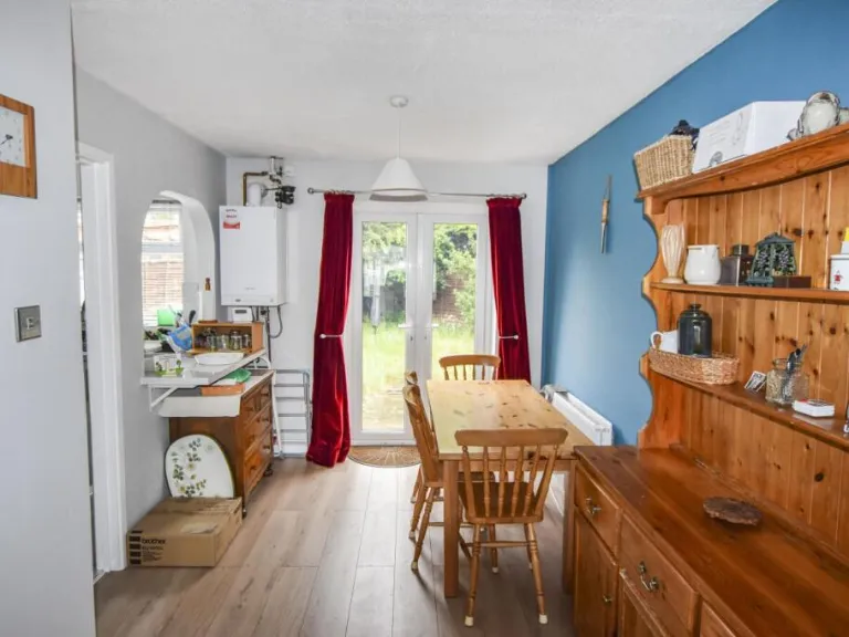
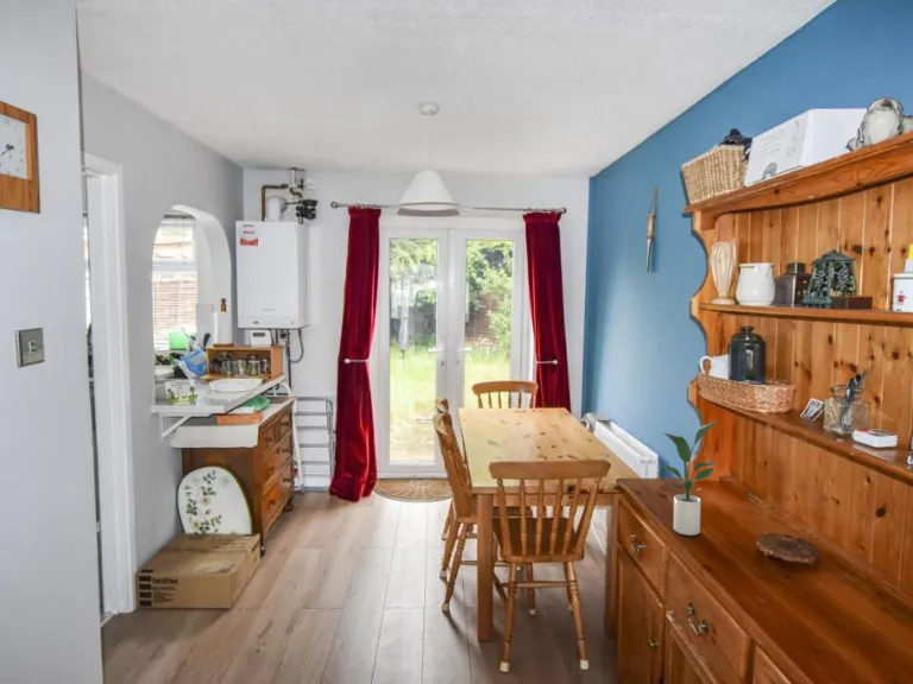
+ potted plant (686, 474)
